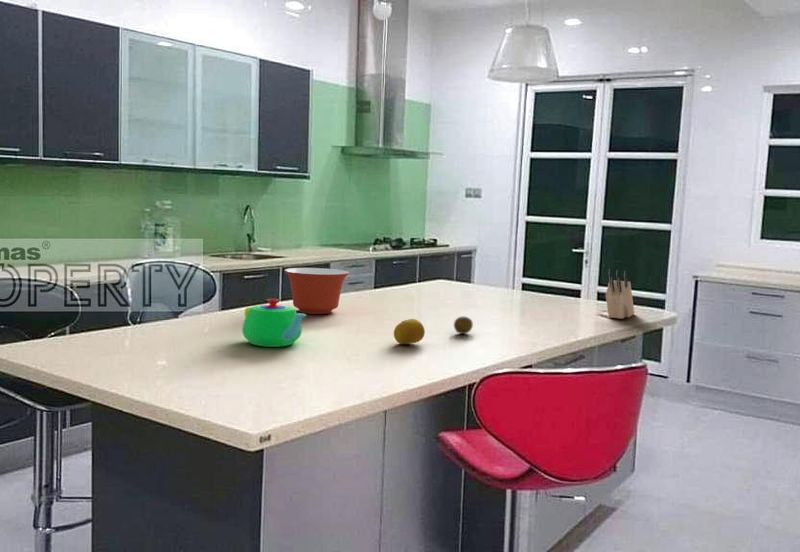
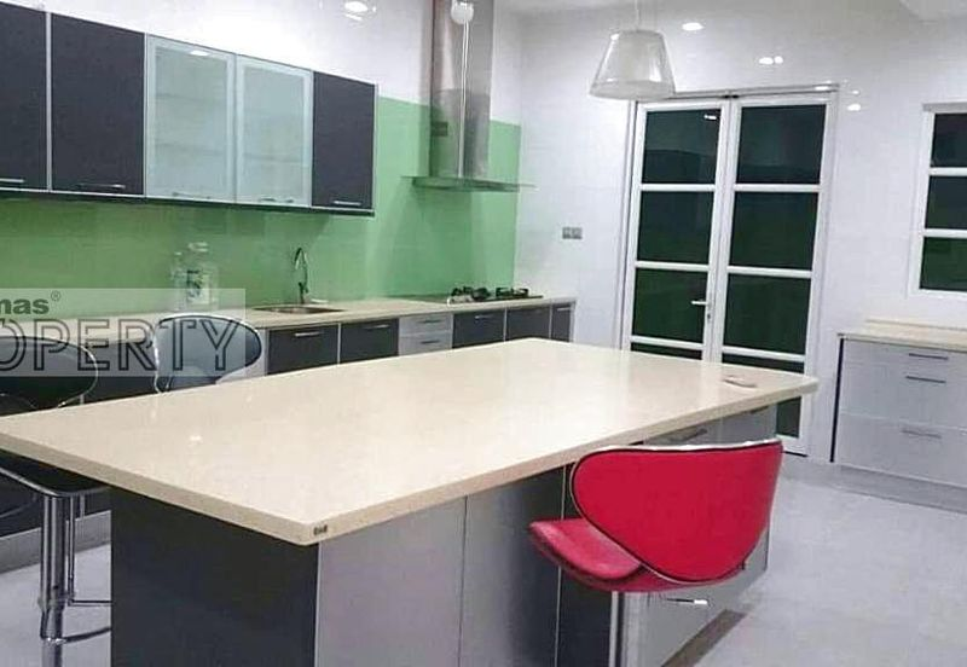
- mixing bowl (316, 291)
- fruit (463, 325)
- teapot (274, 321)
- knife block (620, 292)
- fruit (409, 331)
